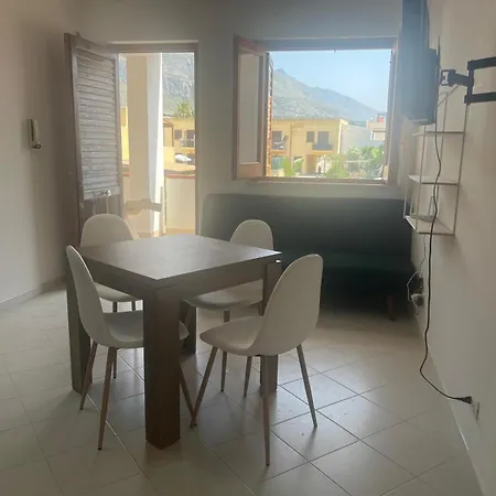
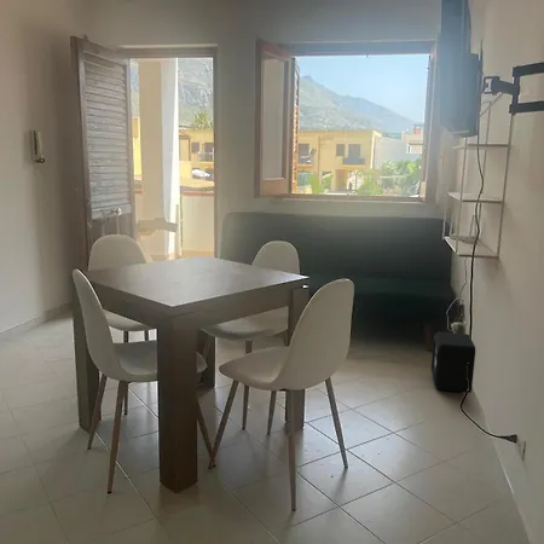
+ air purifier (451, 360)
